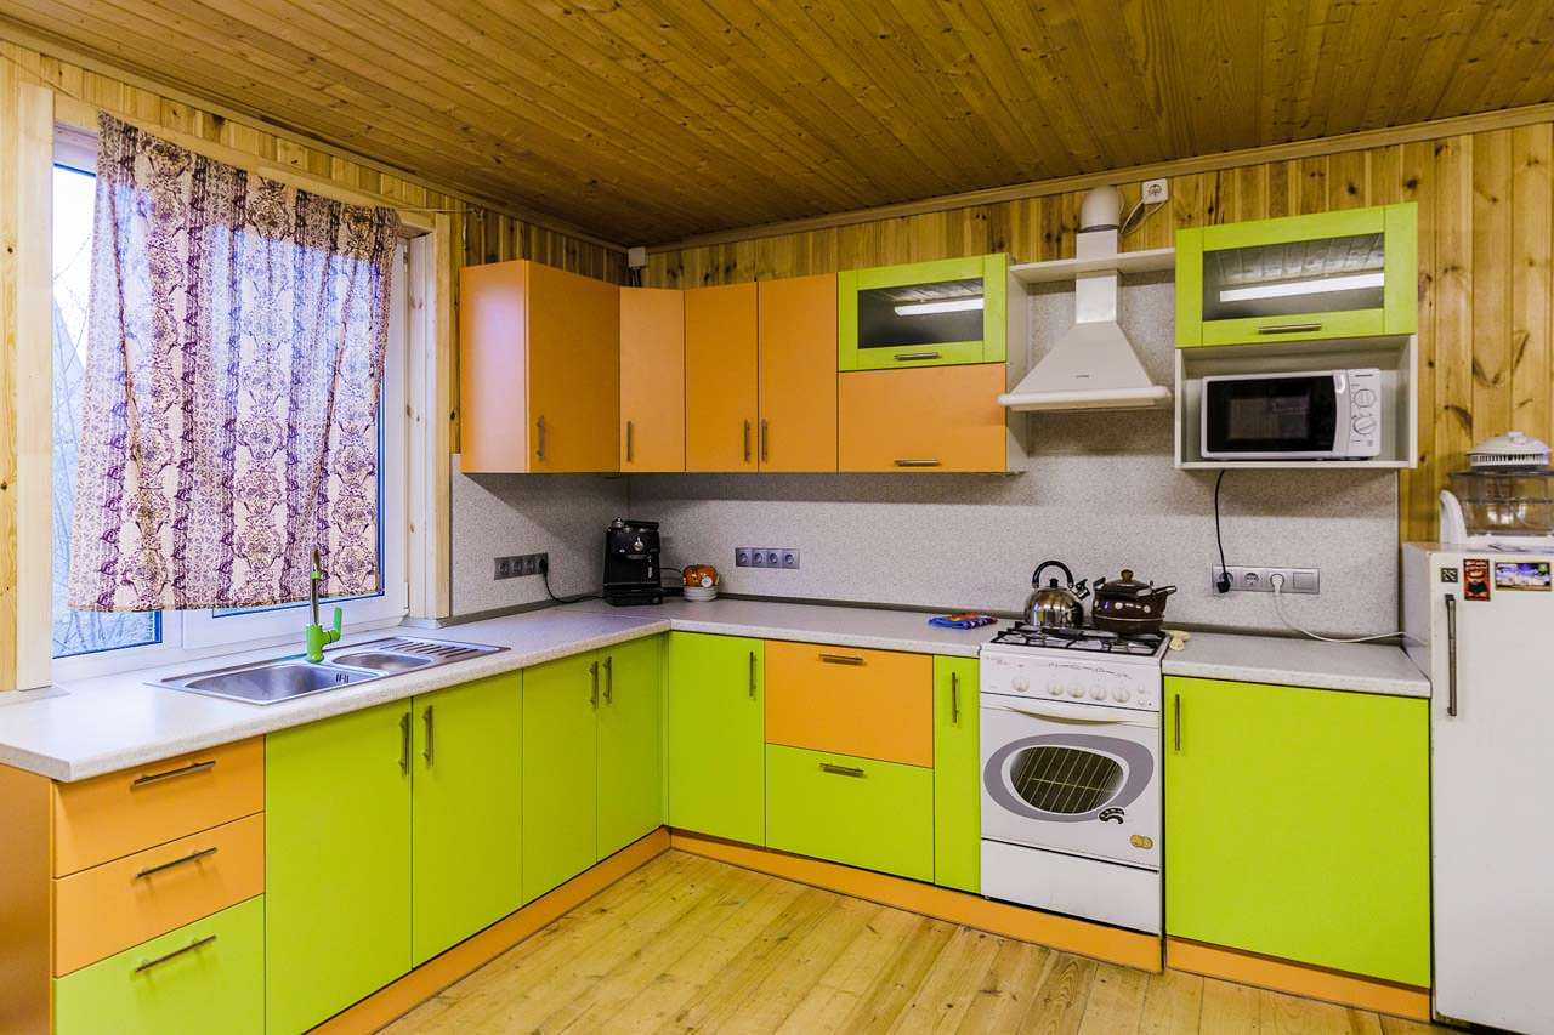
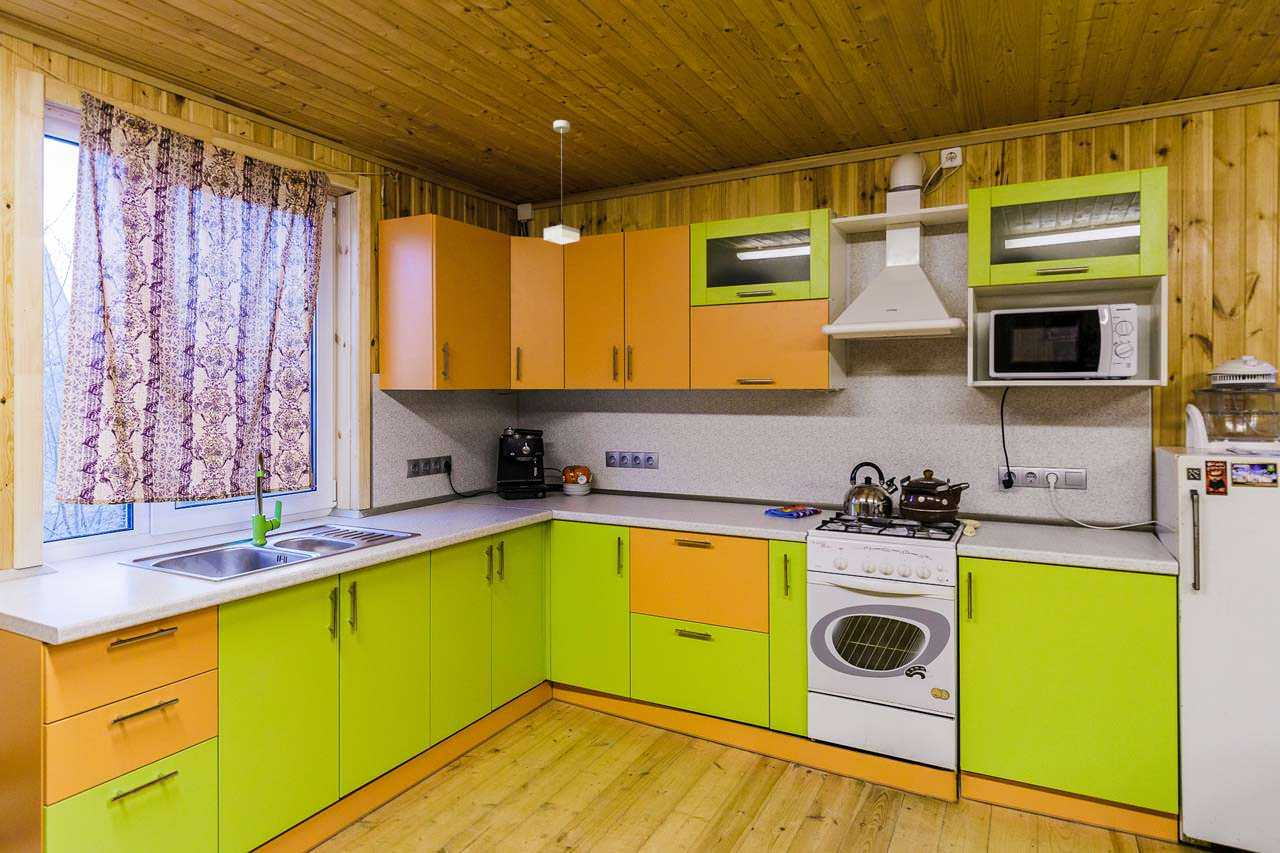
+ pendant lamp (561, 181)
